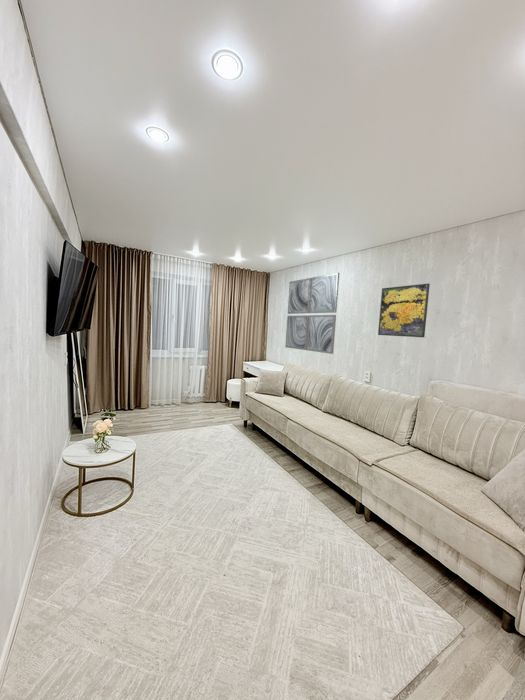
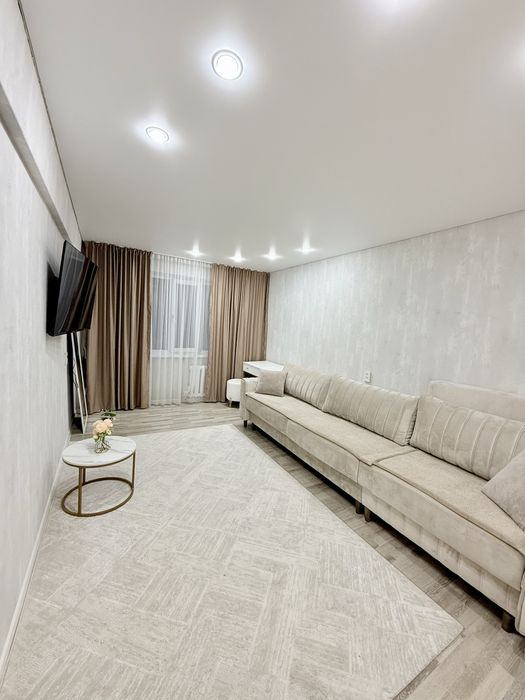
- wall art (309, 315)
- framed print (401, 311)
